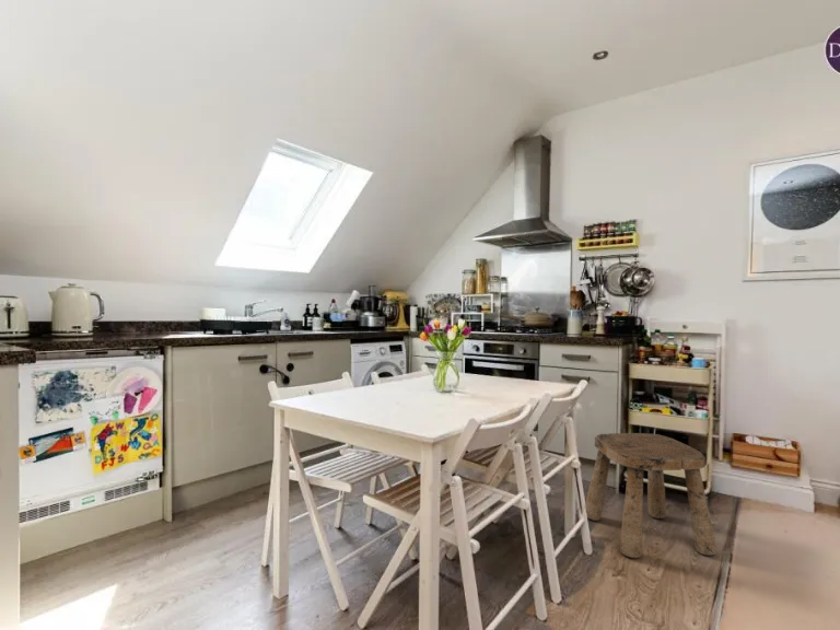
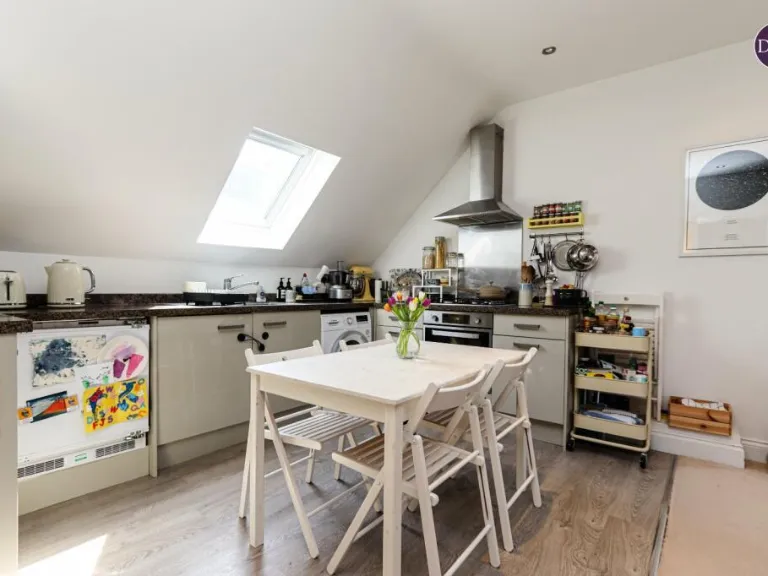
- stool (648, 489)
